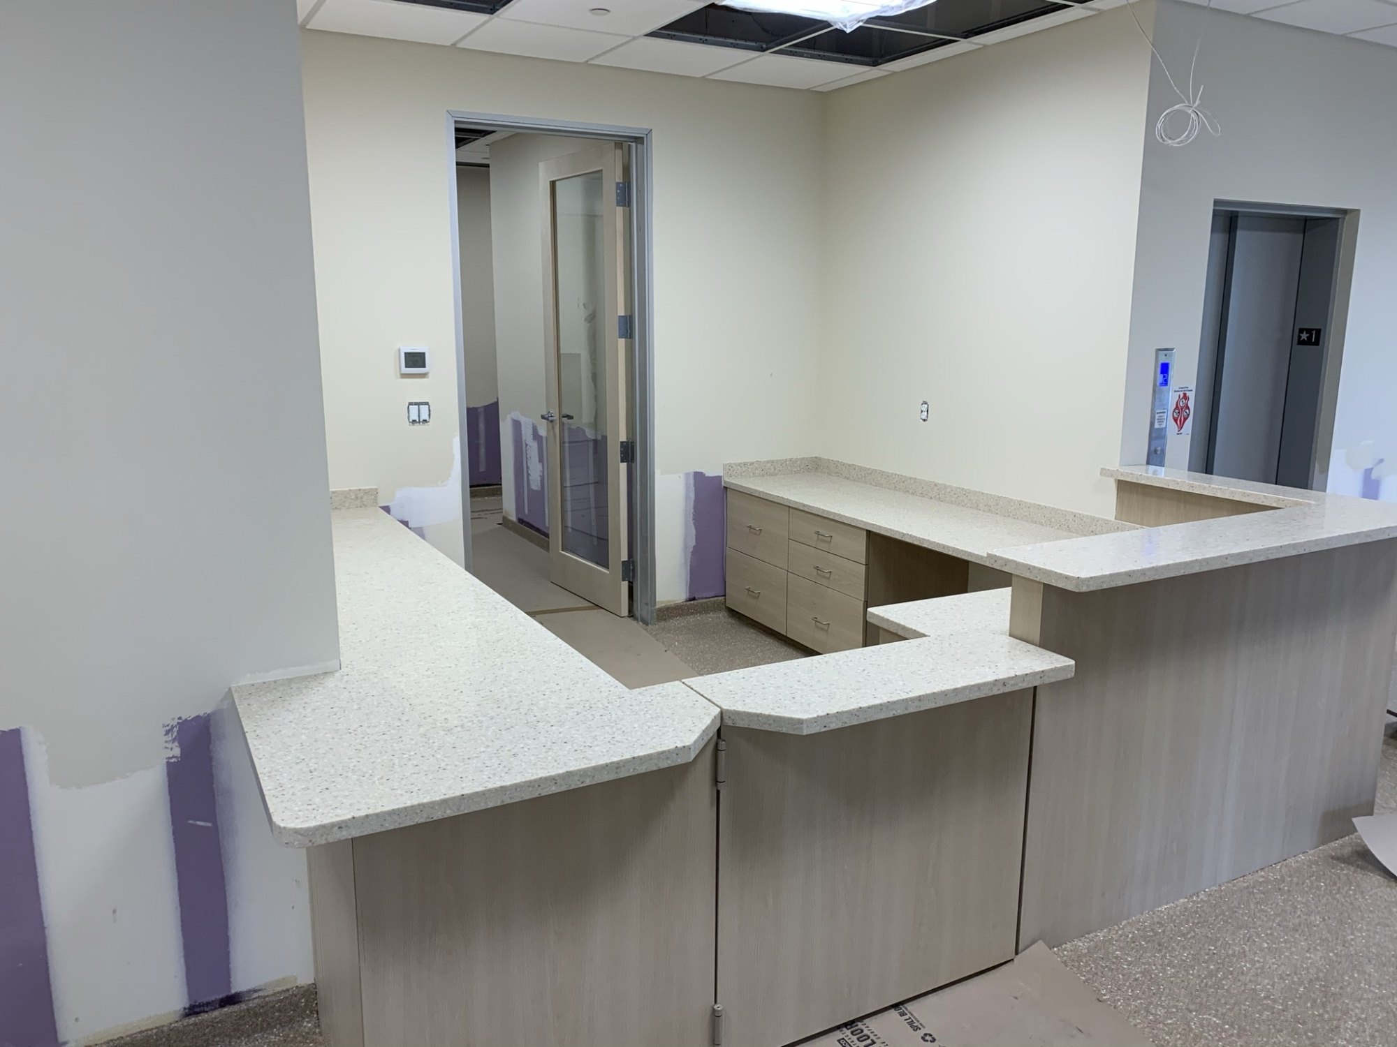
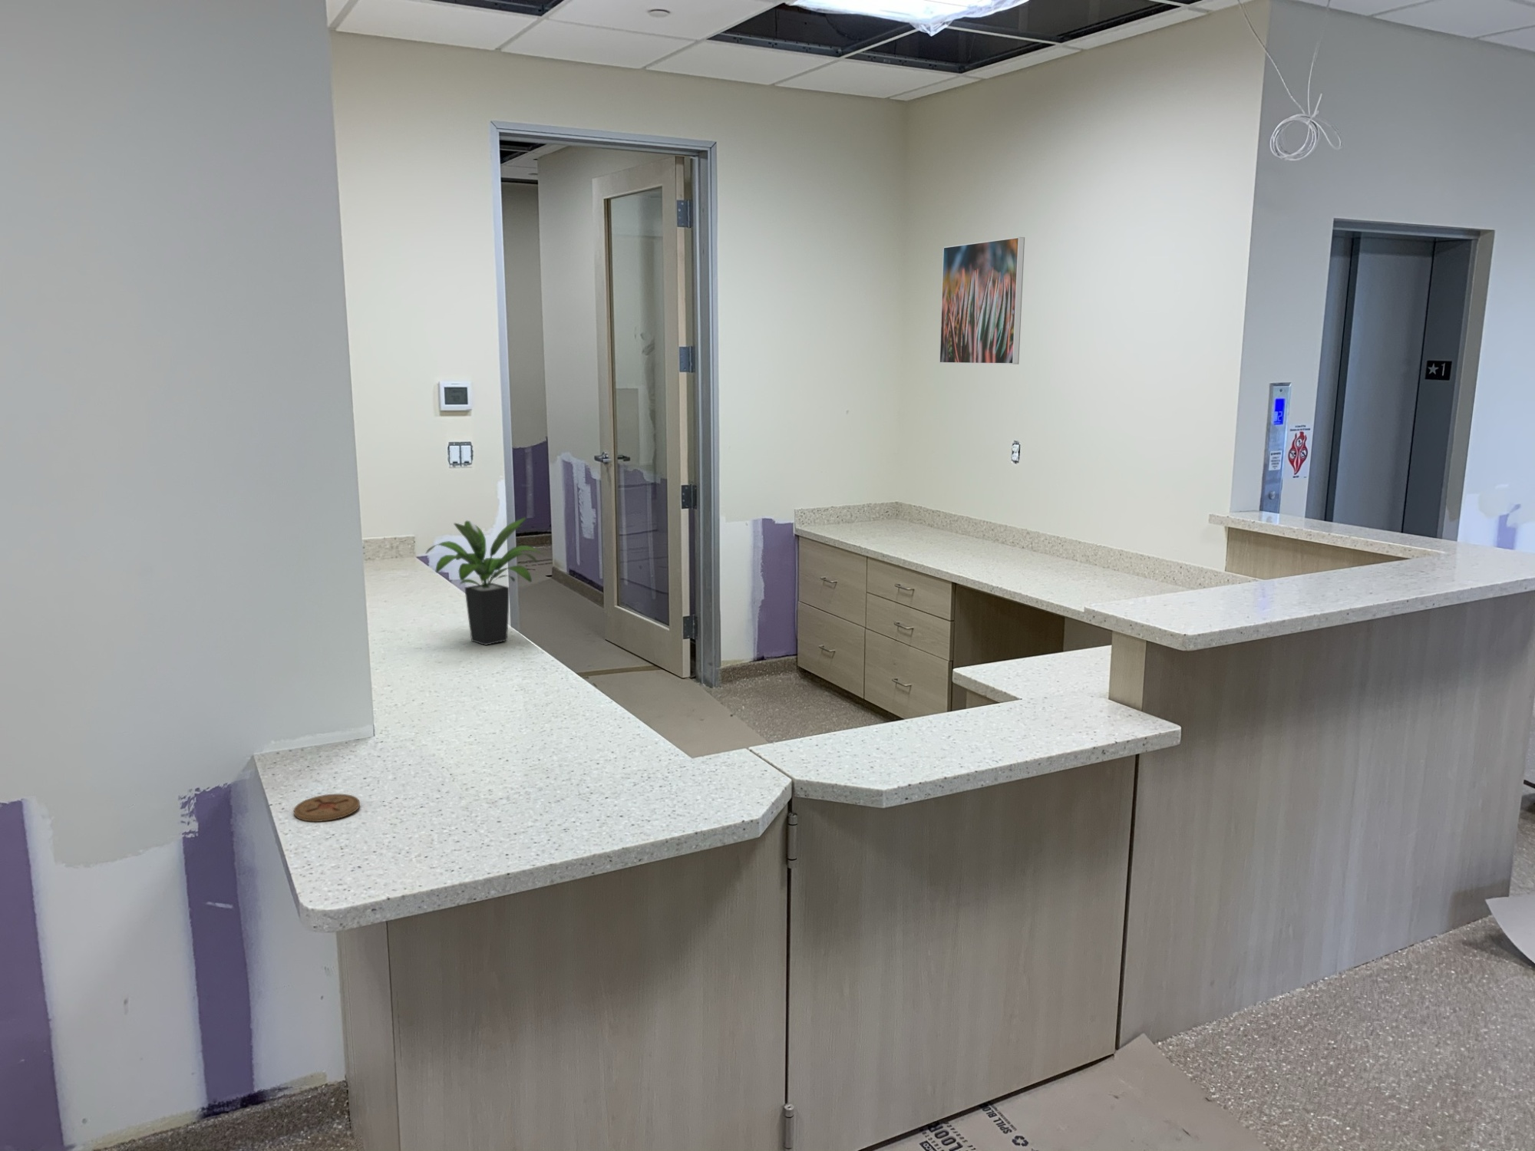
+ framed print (979, 303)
+ potted plant (485, 579)
+ coaster (328, 808)
